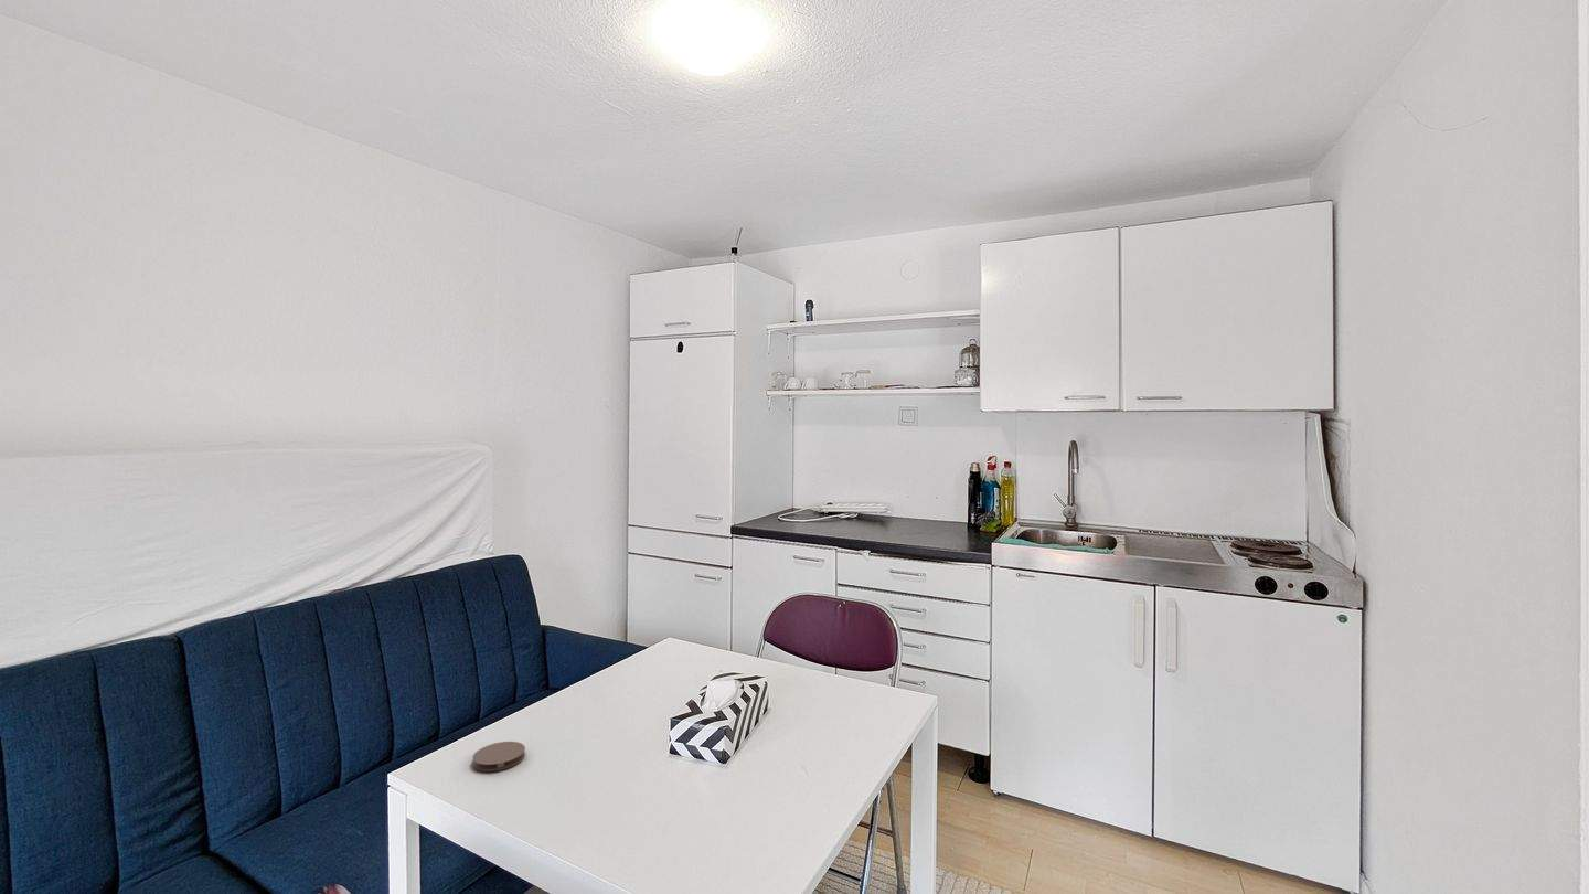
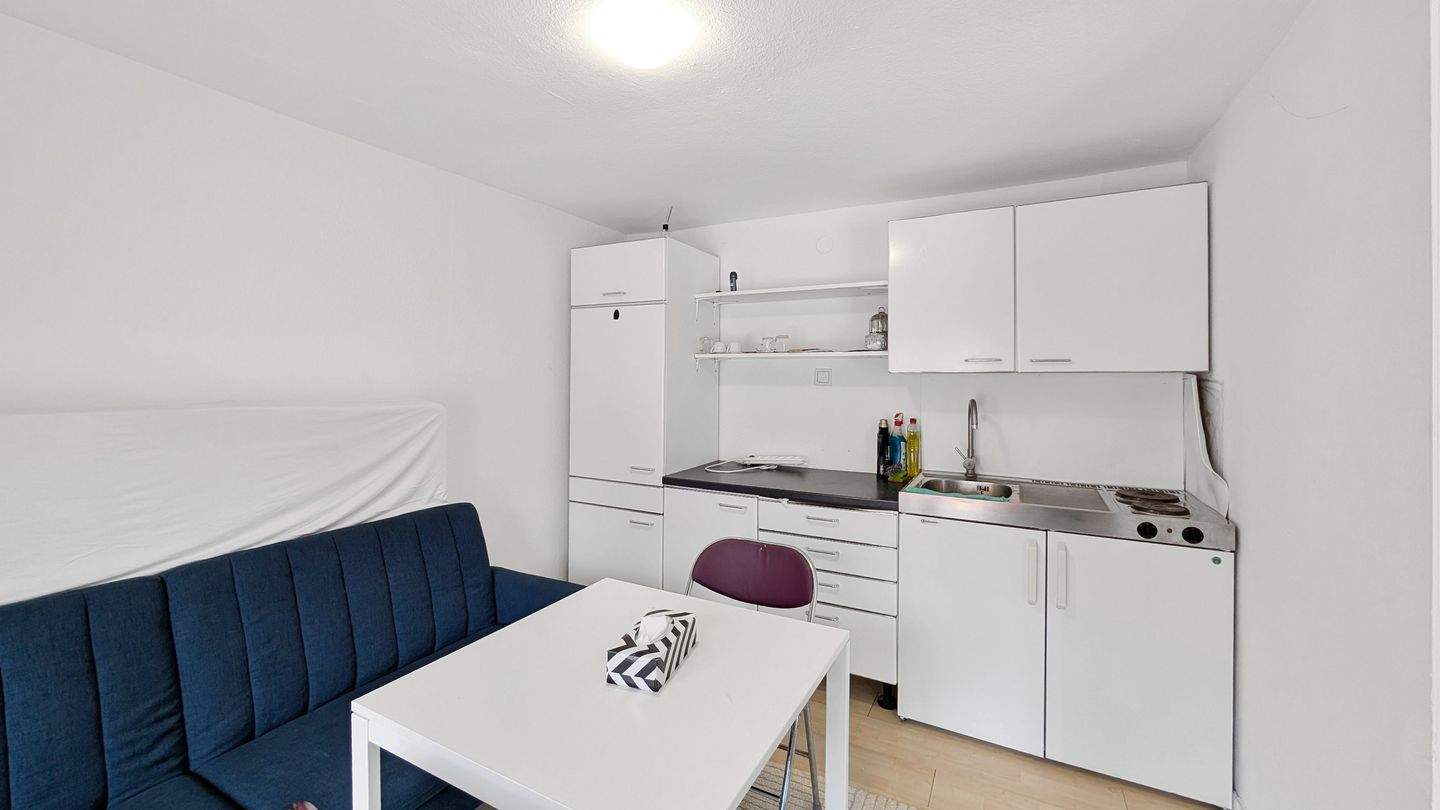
- coaster (499, 755)
